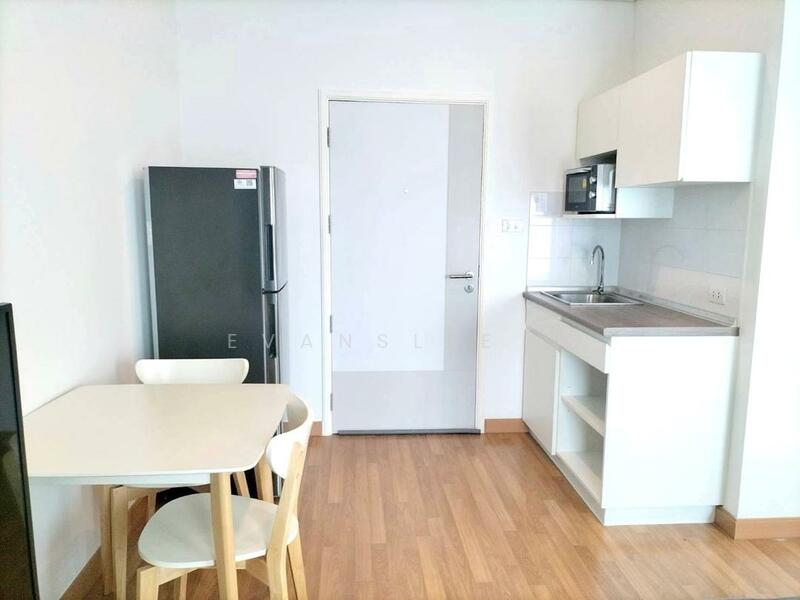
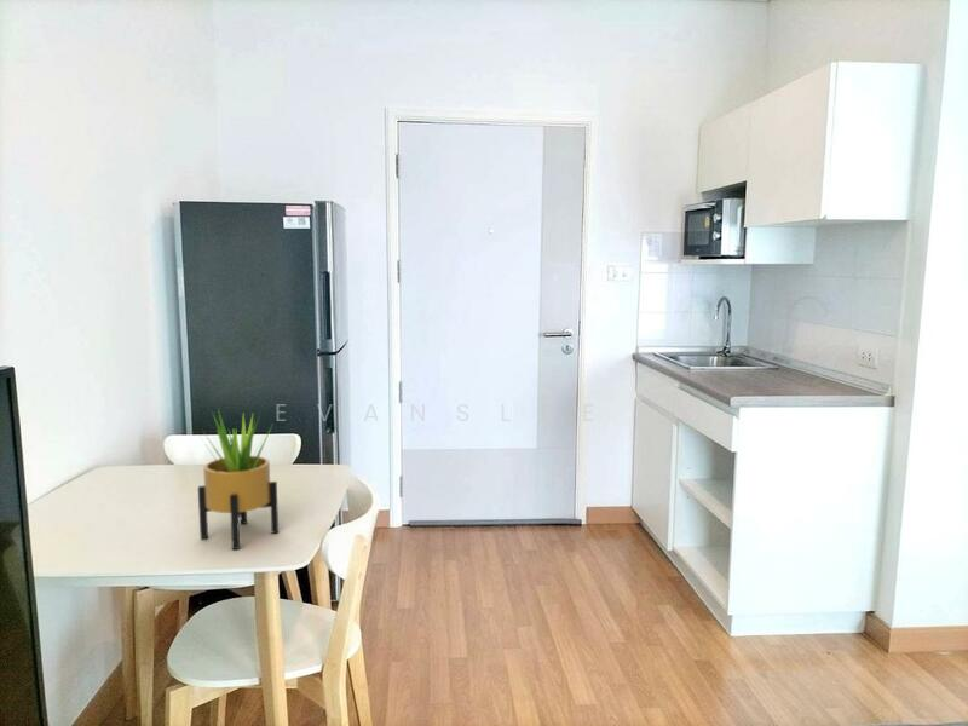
+ potted plant (237, 473)
